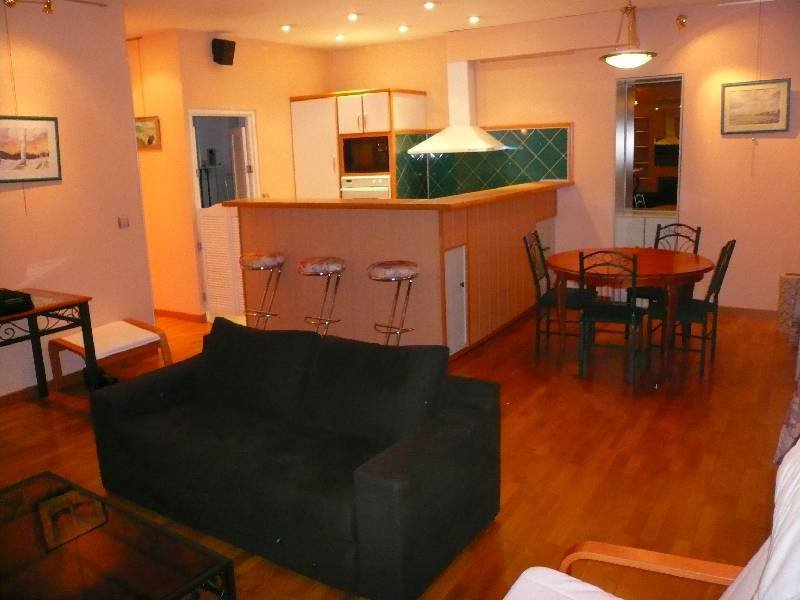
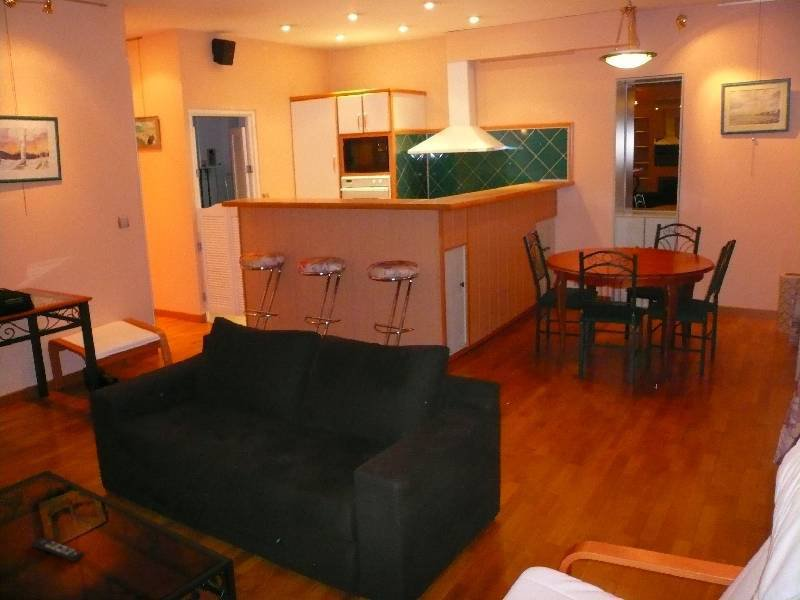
+ remote control (56, 549)
